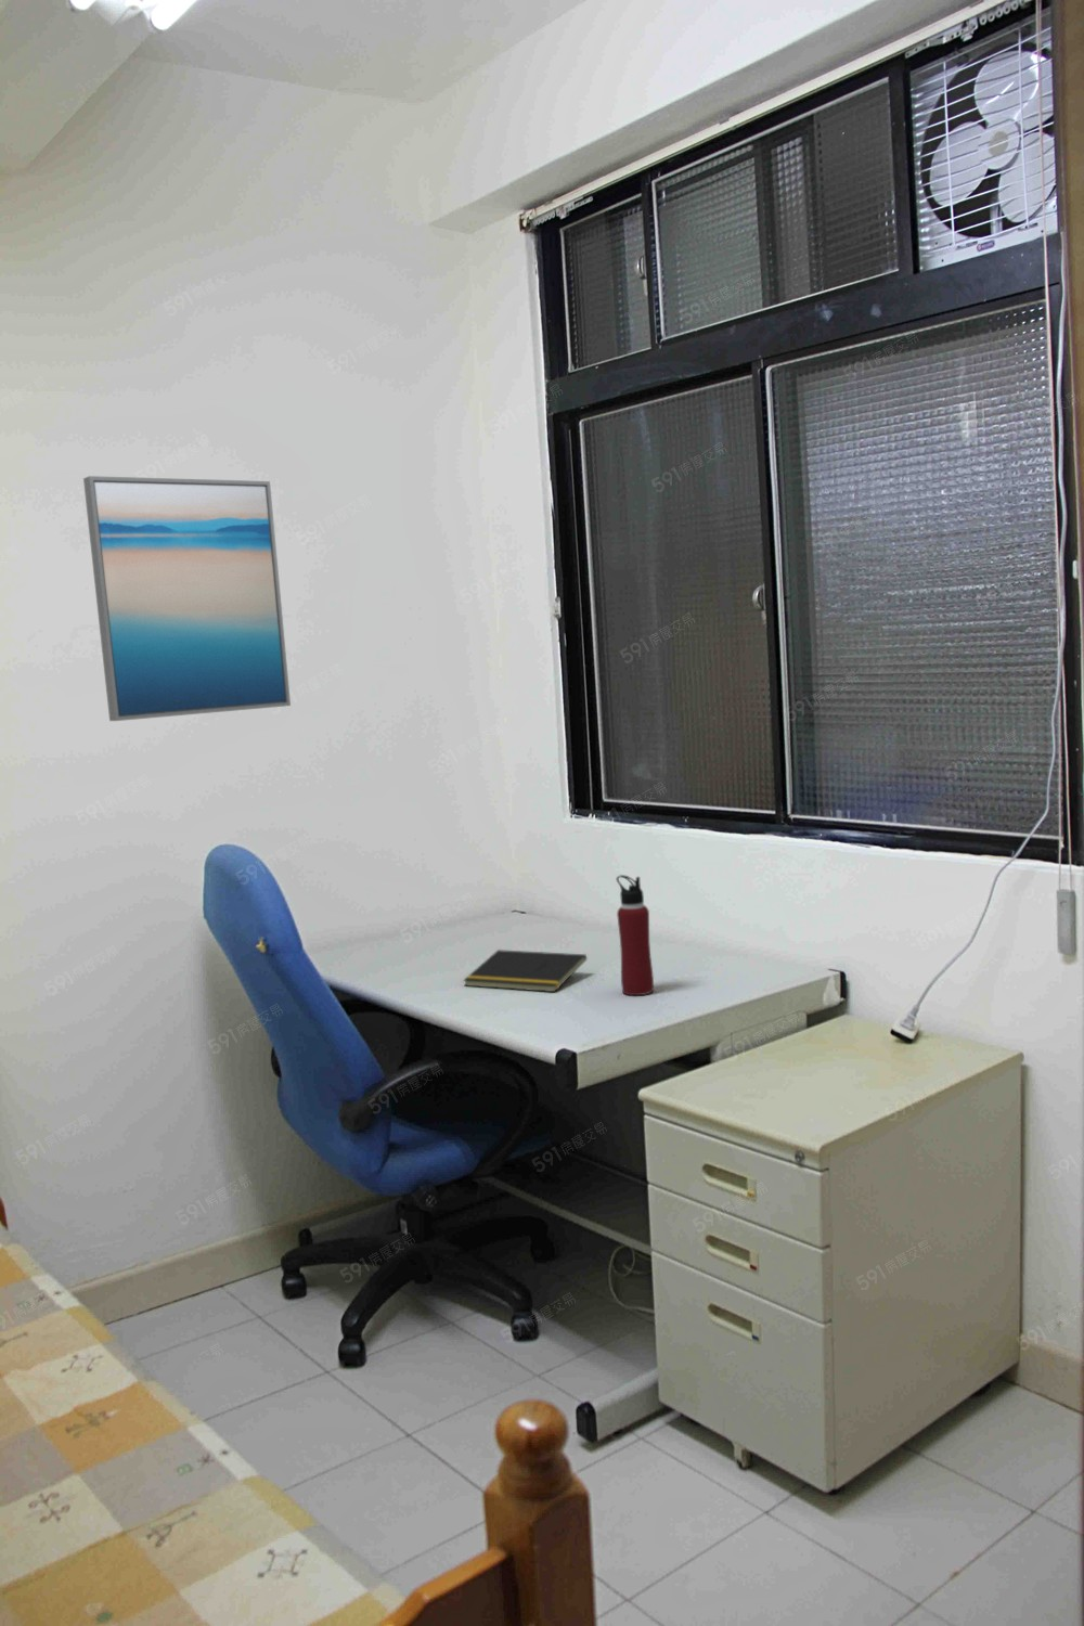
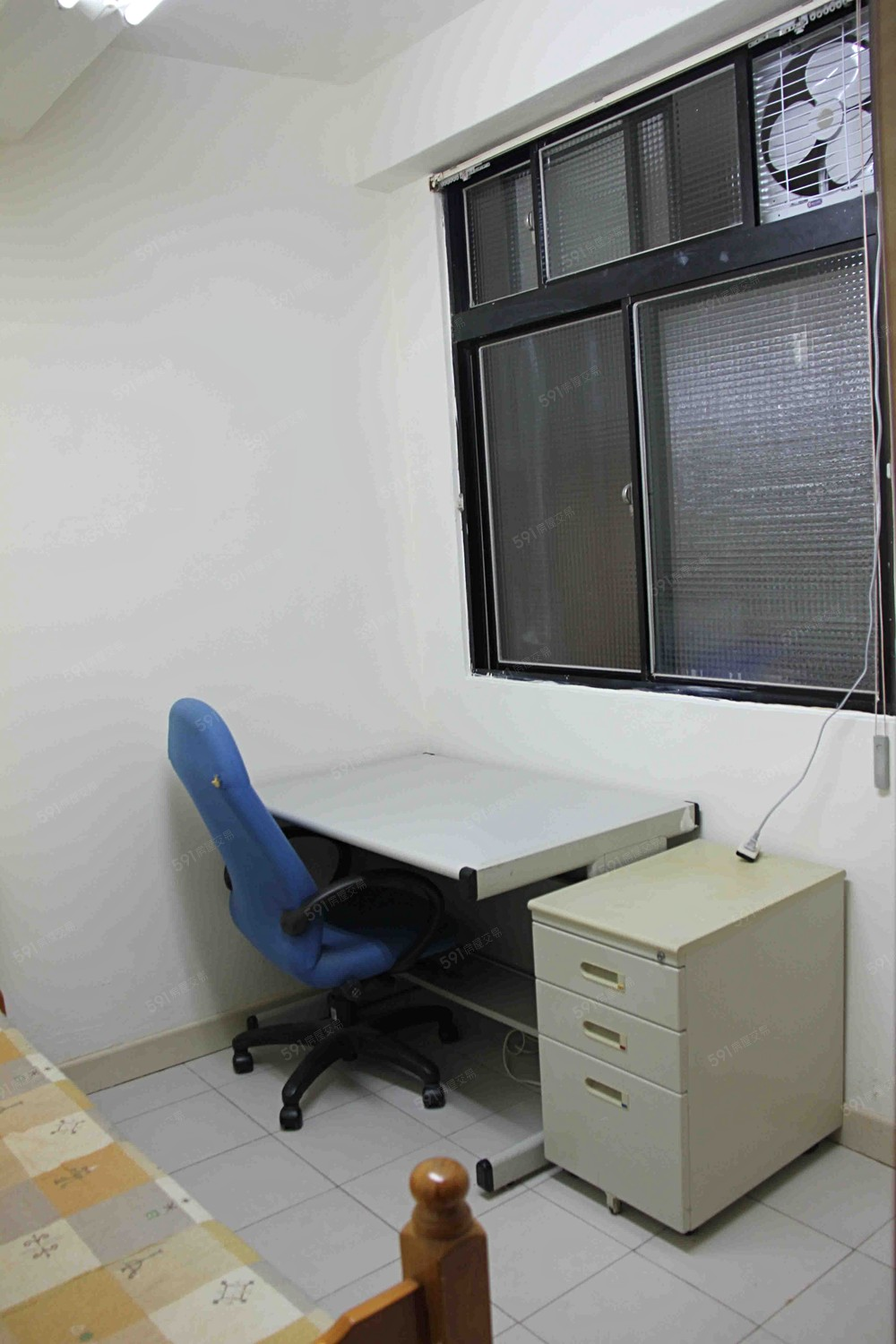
- water bottle (634, 933)
- notepad (525, 969)
- wall art (192, 598)
